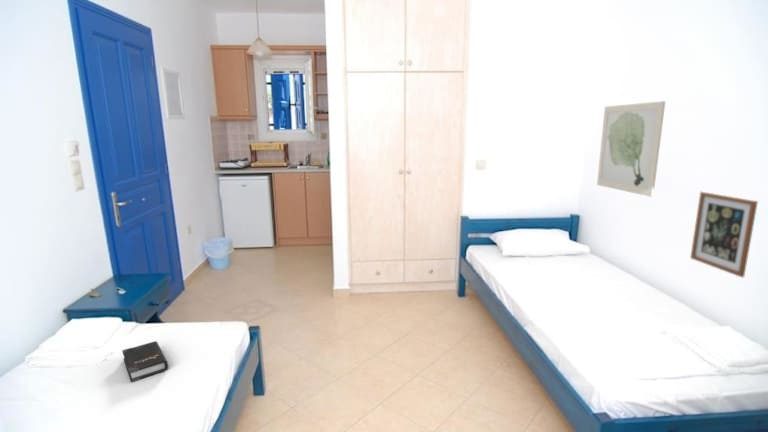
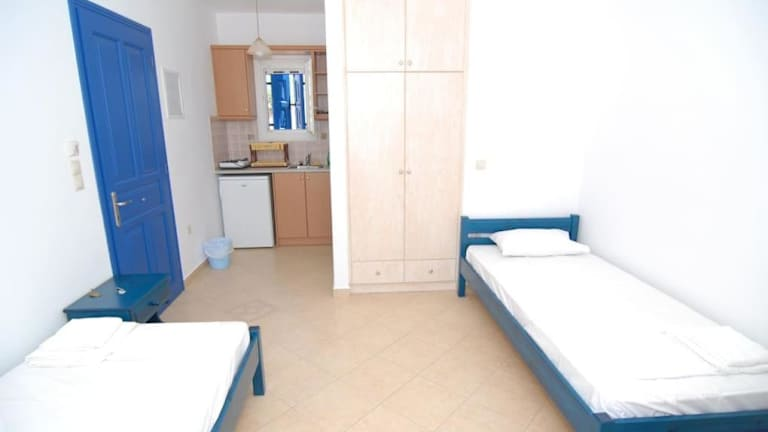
- hardback book (145, 359)
- wall art (627, 148)
- wall art (721, 232)
